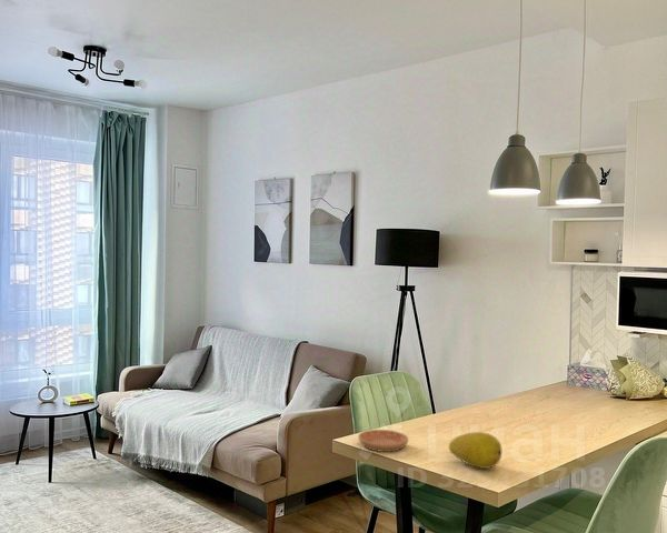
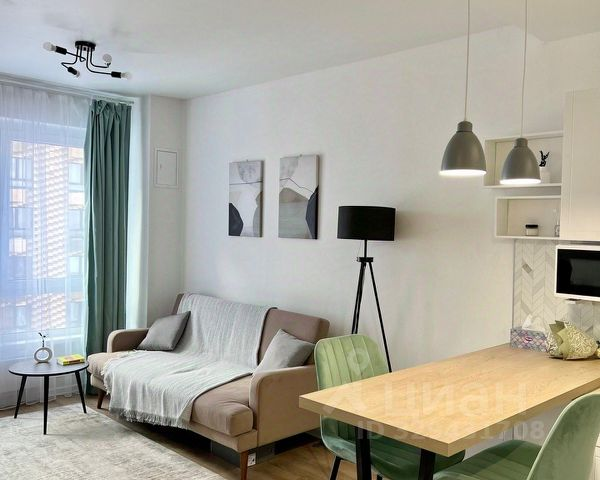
- saucer (382, 441)
- fruit (474, 447)
